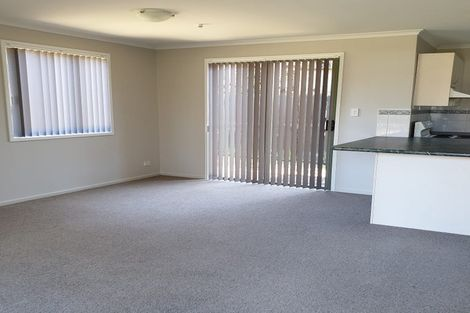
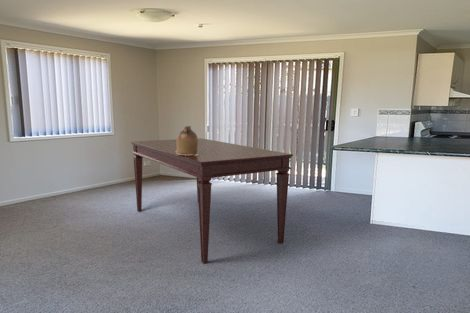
+ dining table (201, 186)
+ ceramic jug (188, 140)
